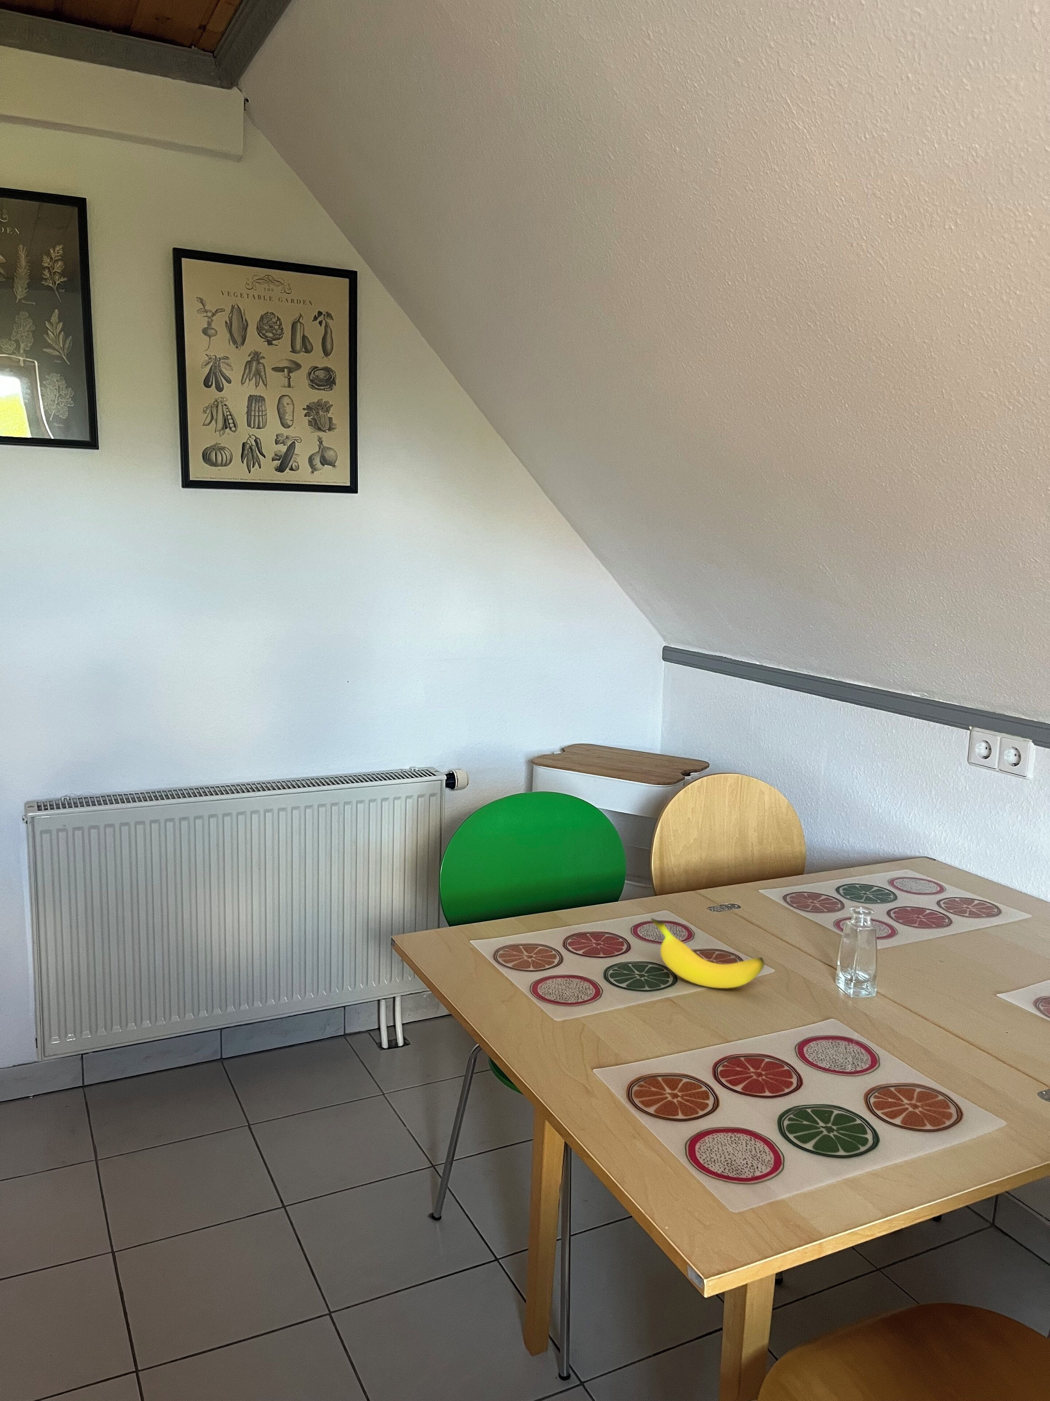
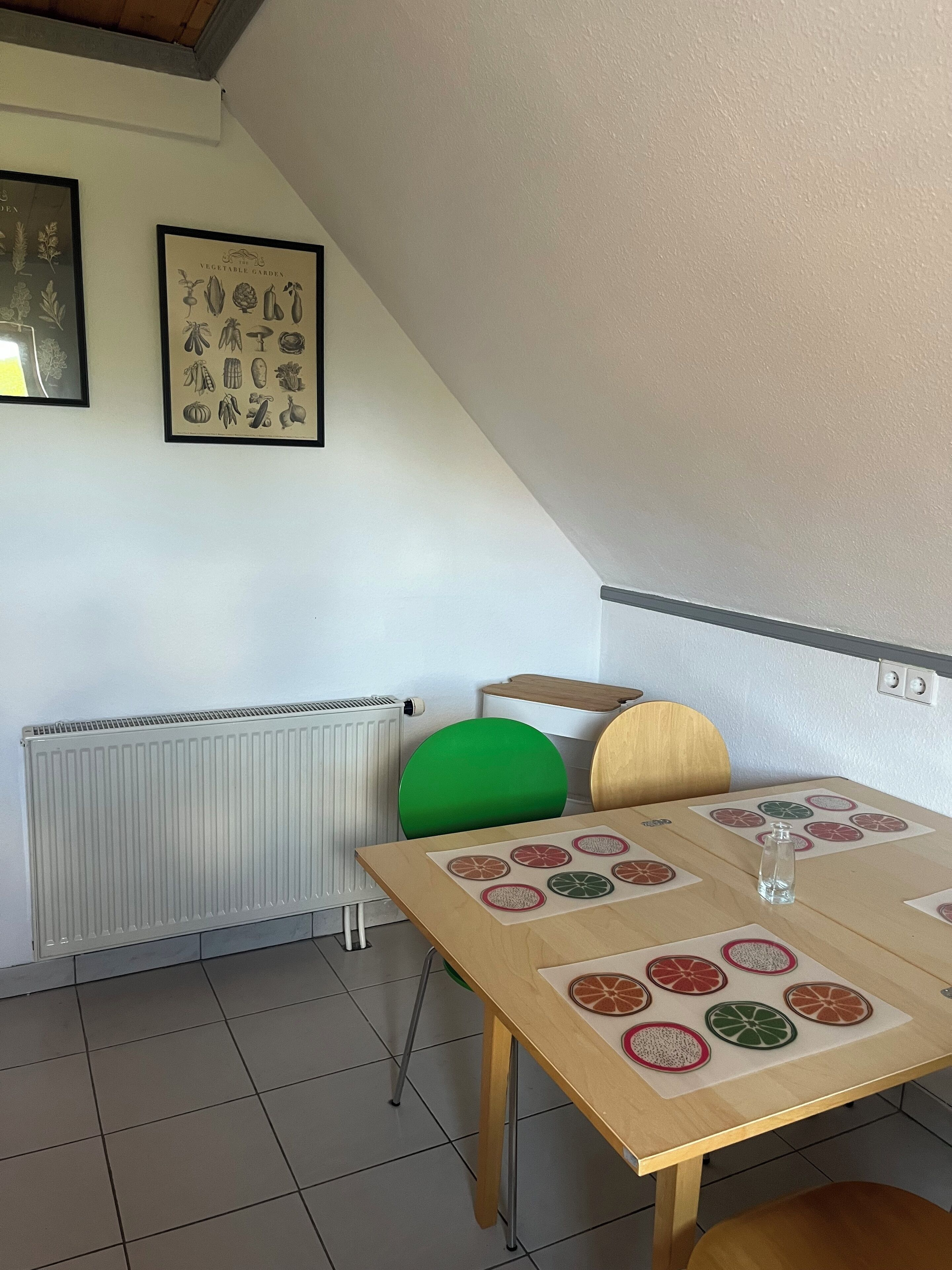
- banana (704, 959)
